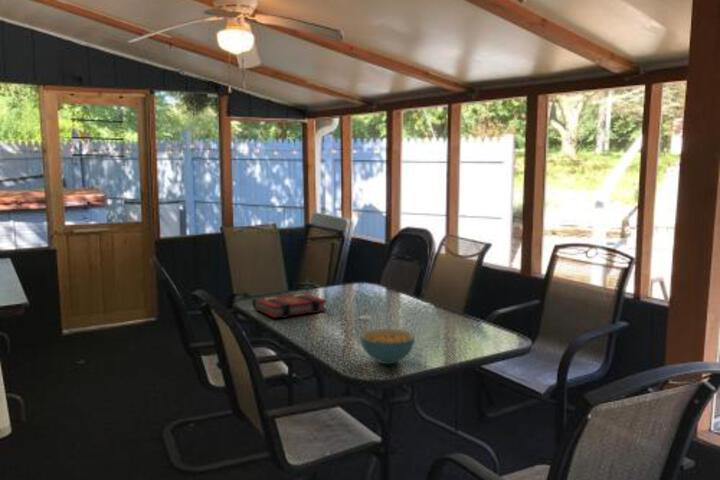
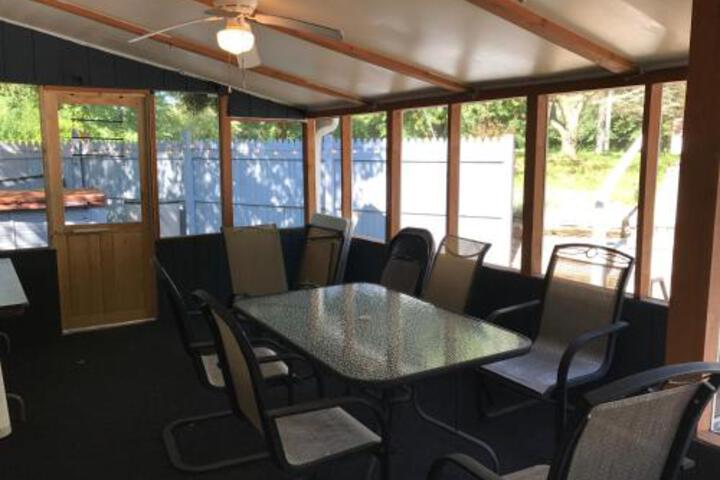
- book (289, 304)
- cereal bowl (387, 348)
